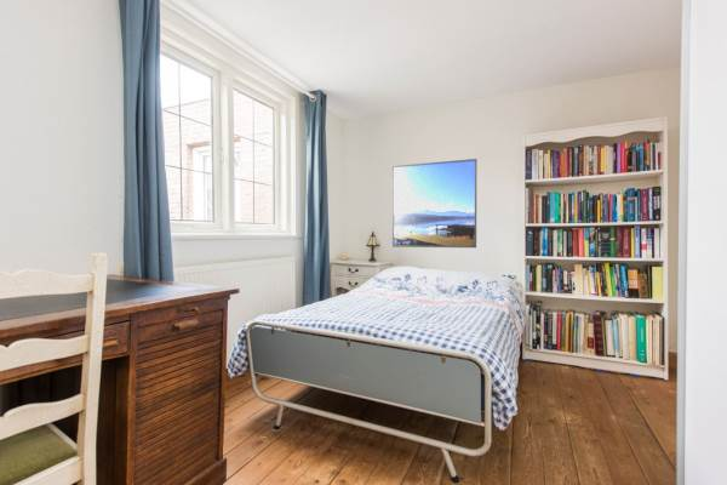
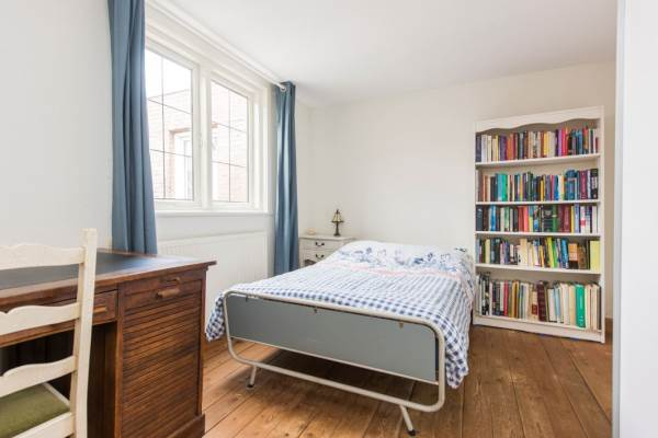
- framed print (433, 205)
